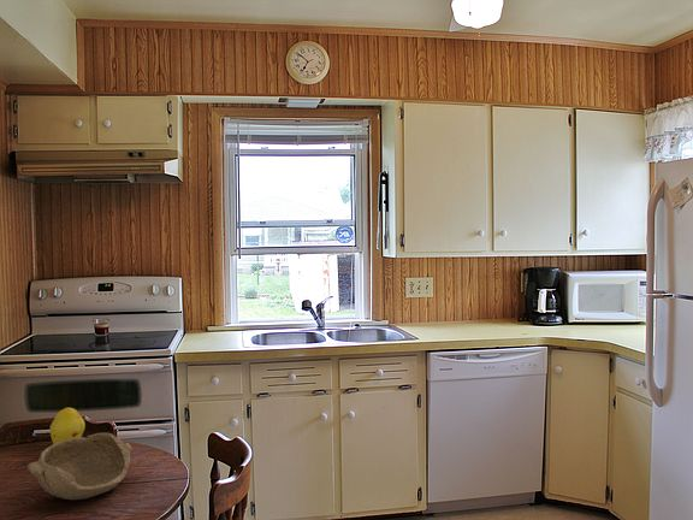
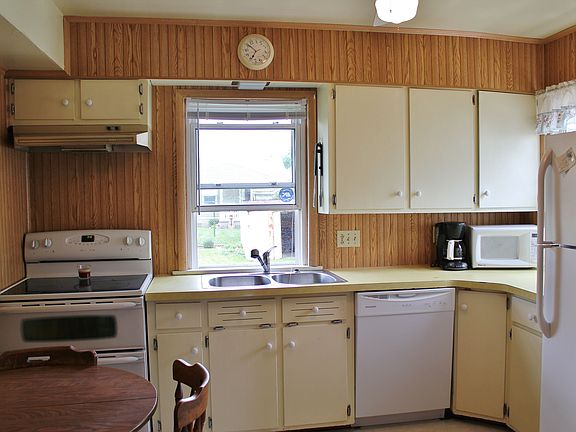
- bowl (84, 467)
- fruit (67, 427)
